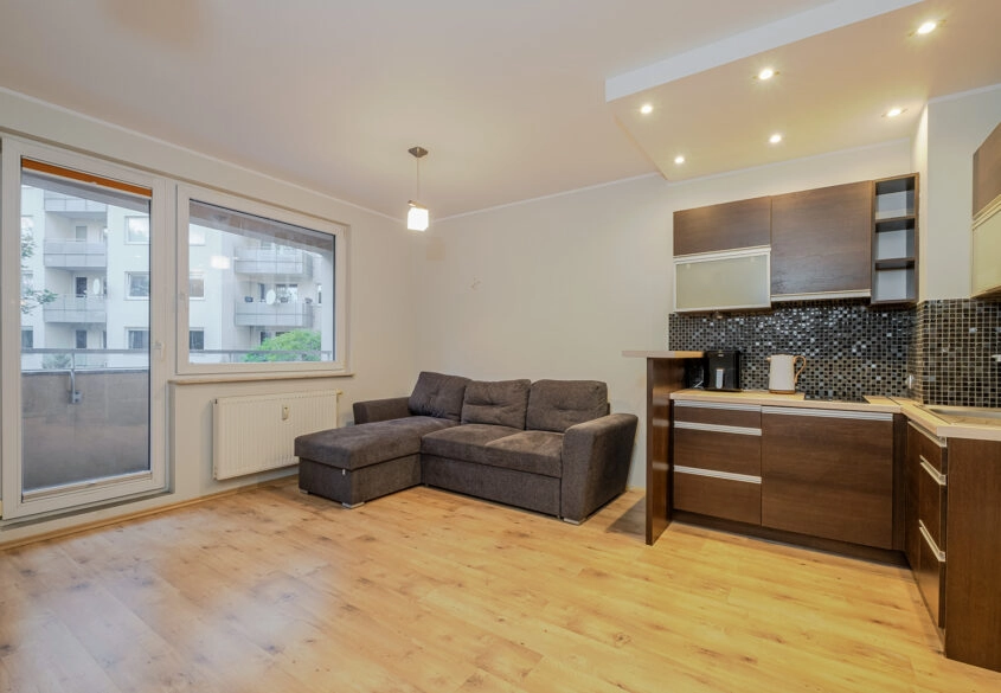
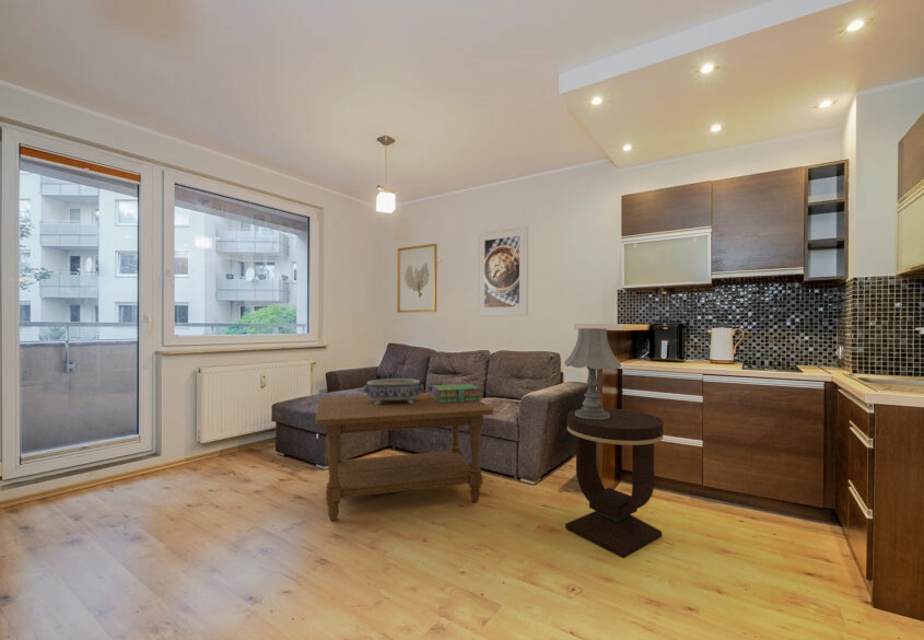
+ table lamp (593, 371)
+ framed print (501, 272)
+ wall art (416, 279)
+ side table (610, 488)
+ stack of books (455, 392)
+ coffee table (401, 455)
+ decorative bowl (394, 391)
